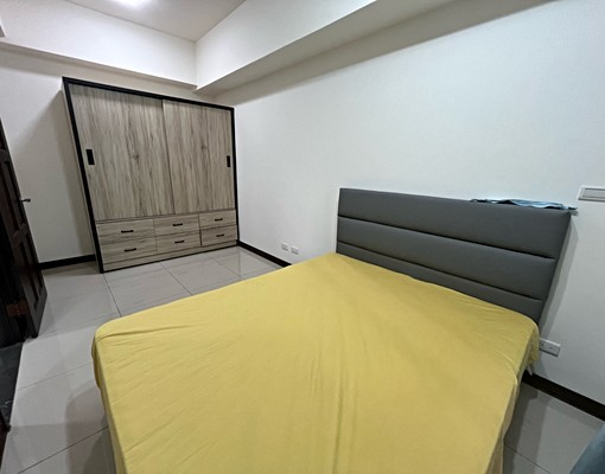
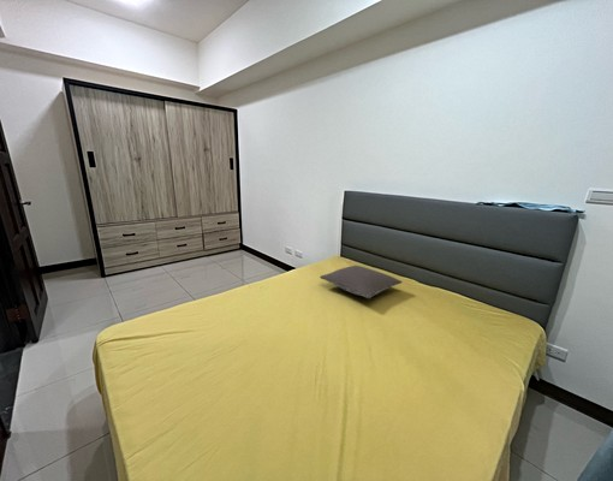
+ pillow (361, 279)
